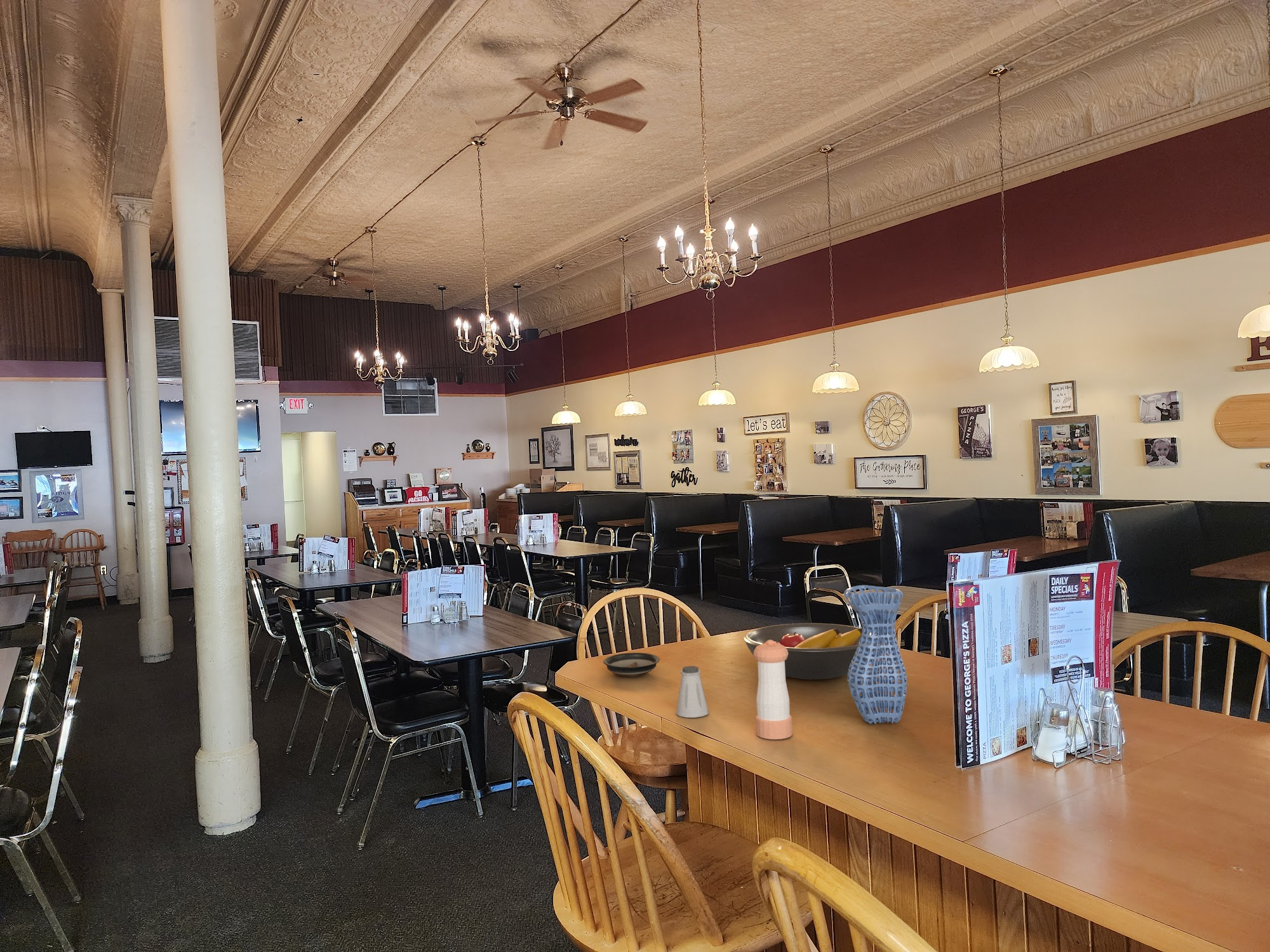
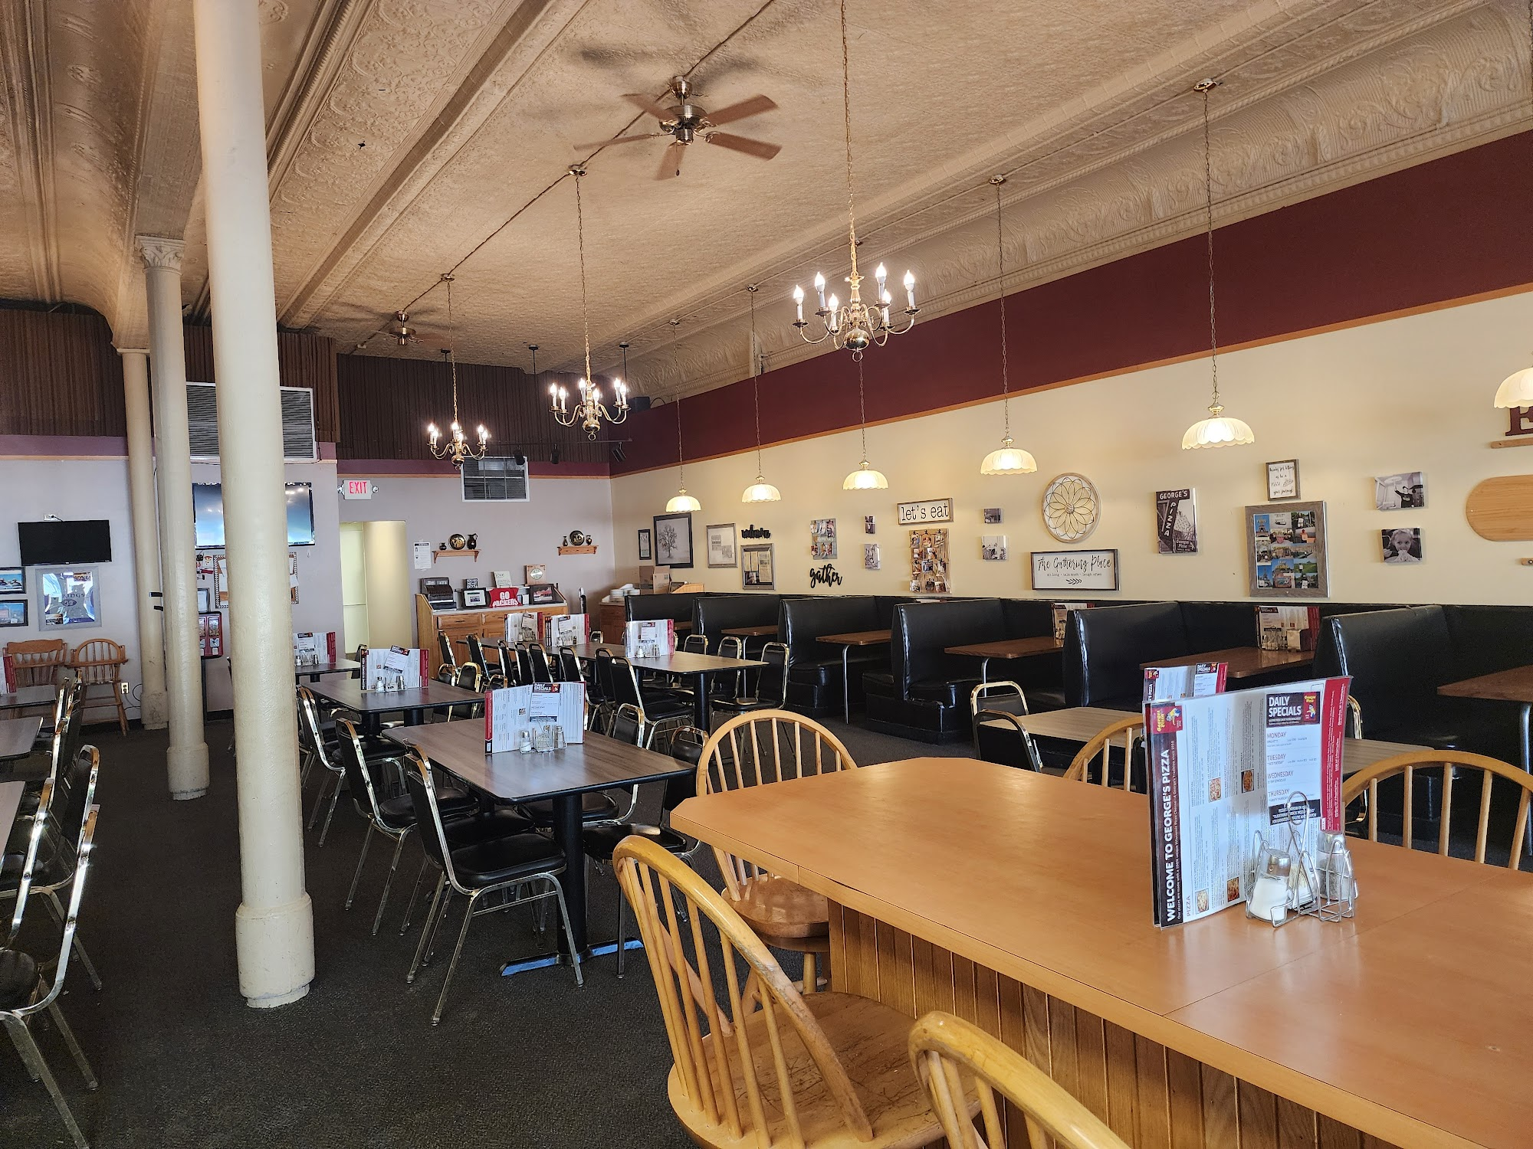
- saltshaker (691, 690)
- pepper shaker (772, 687)
- vase (875, 656)
- fruit bowl (810, 649)
- saucer (631, 666)
